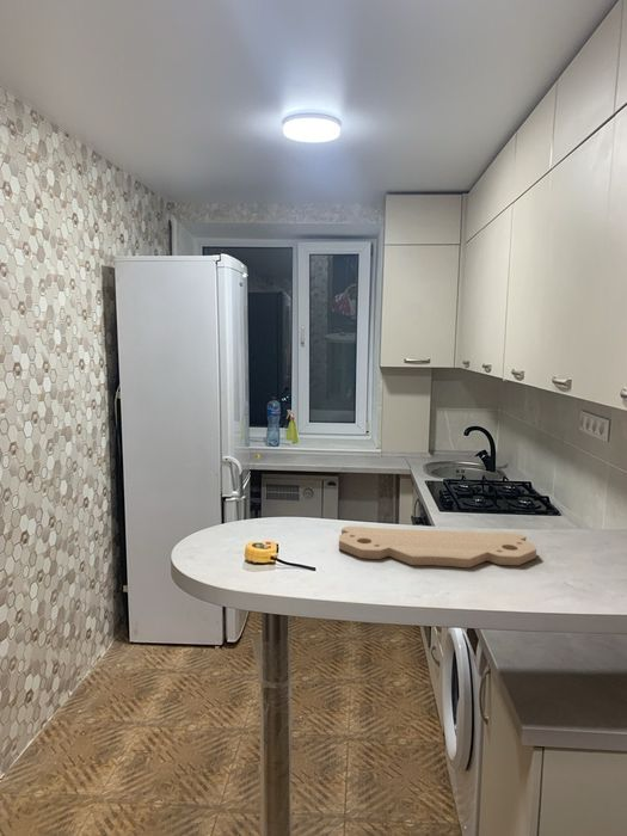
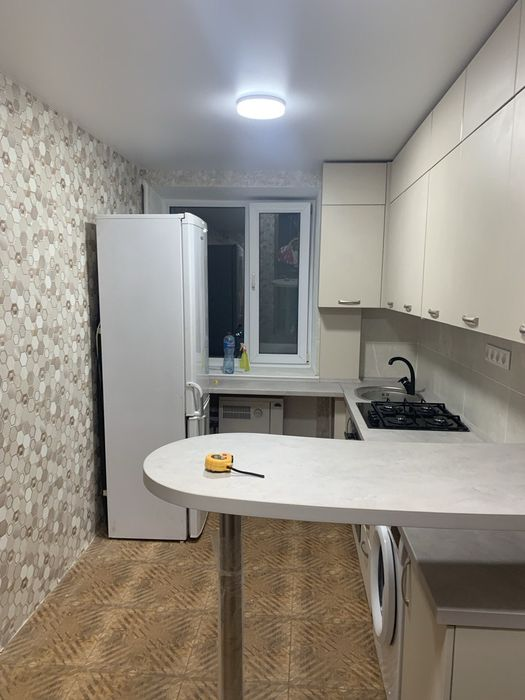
- cutting board (435, 546)
